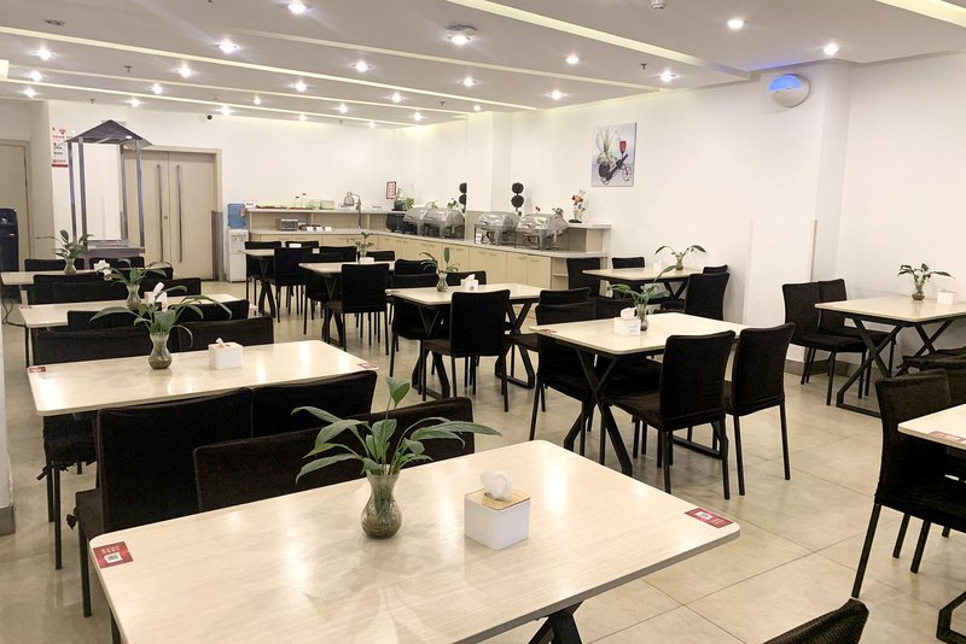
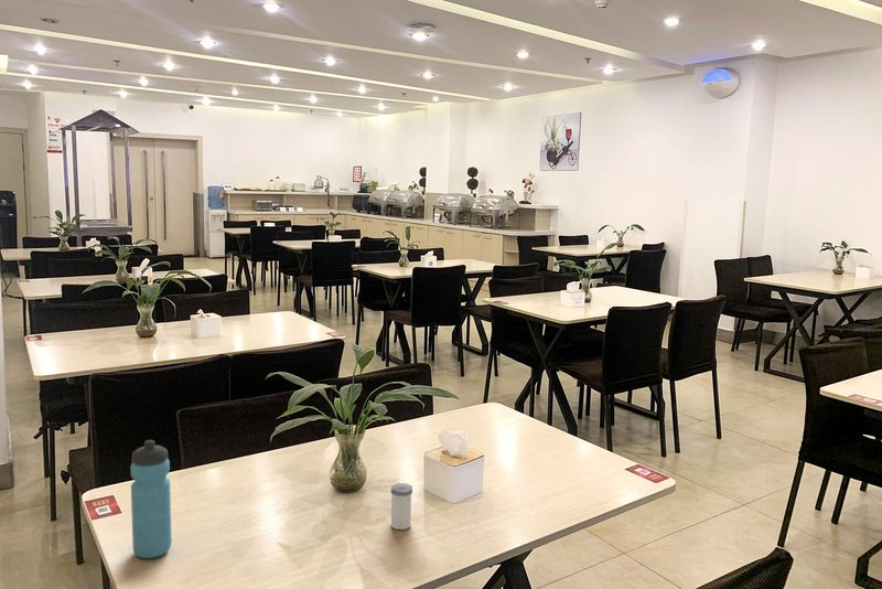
+ water bottle (151, 496)
+ salt shaker (400, 506)
